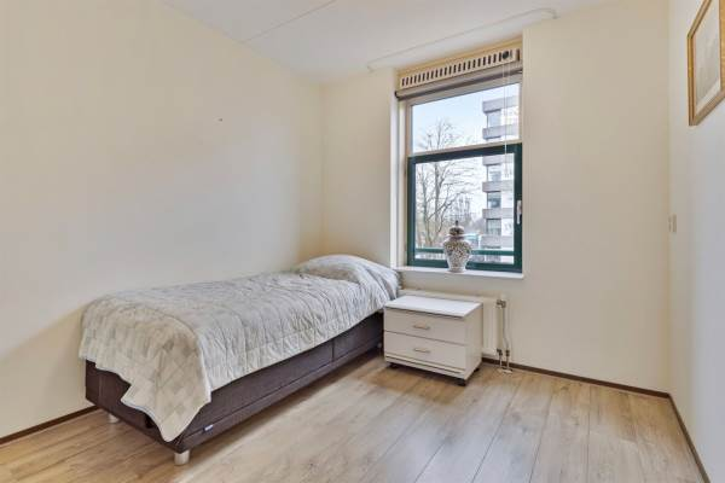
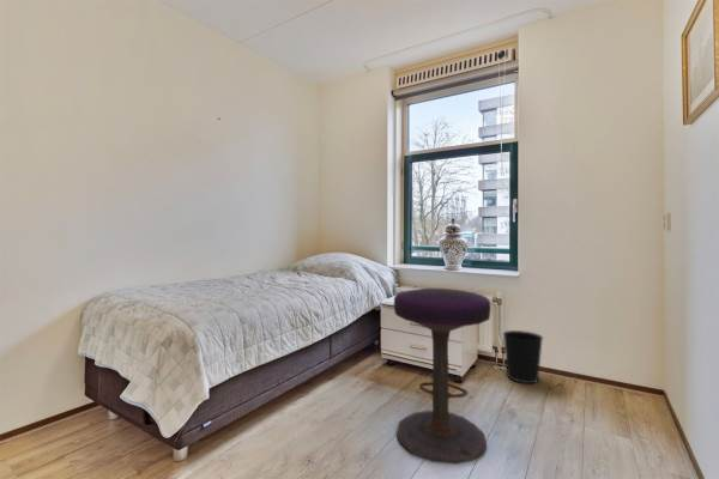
+ wastebasket (522, 356)
+ stool (440, 363)
